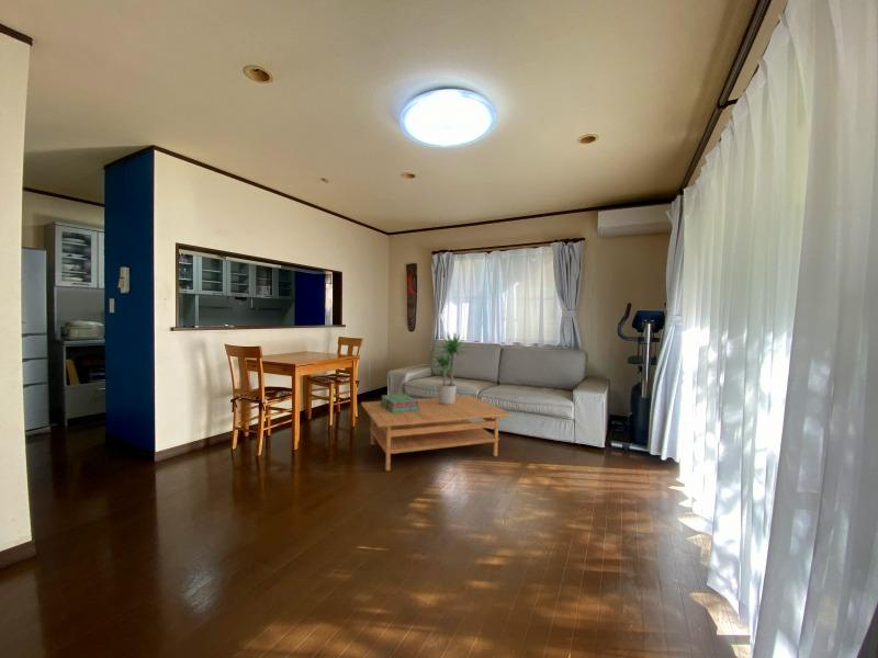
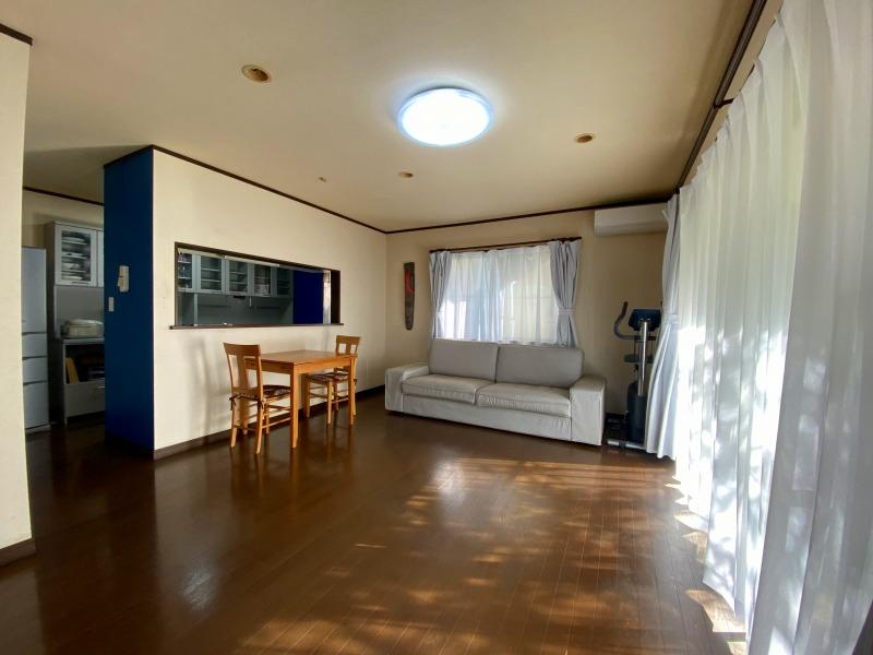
- stack of books (398, 402)
- coffee table (432, 429)
- potted plant (449, 367)
